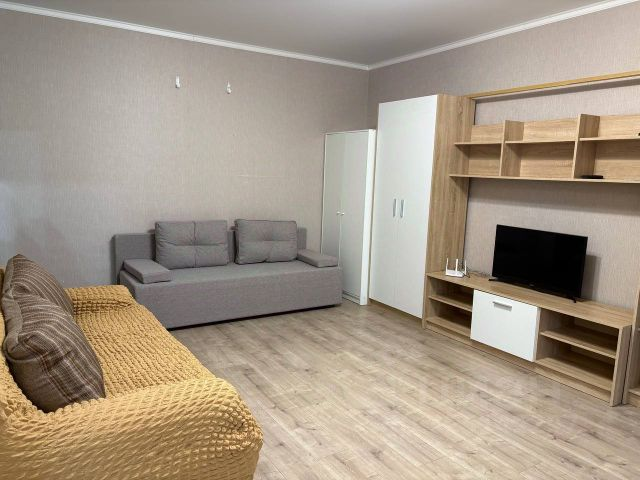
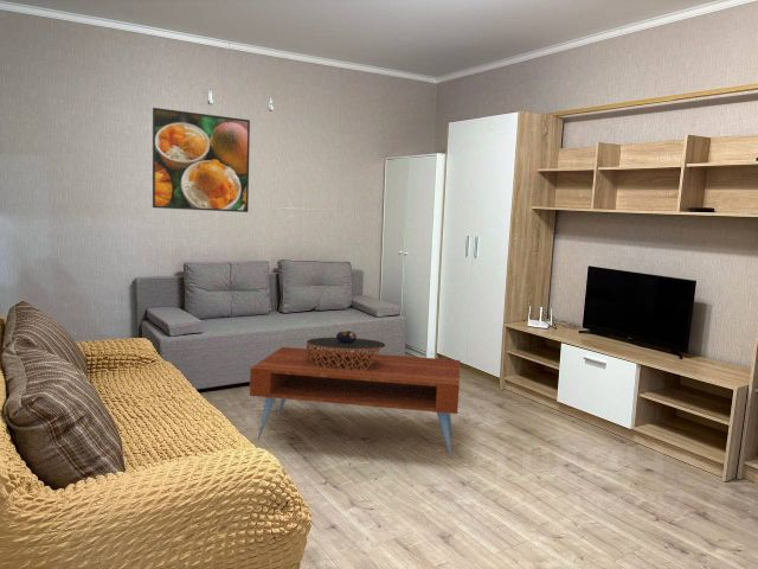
+ coffee table (359, 401)
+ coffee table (345, 346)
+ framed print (203, 162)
